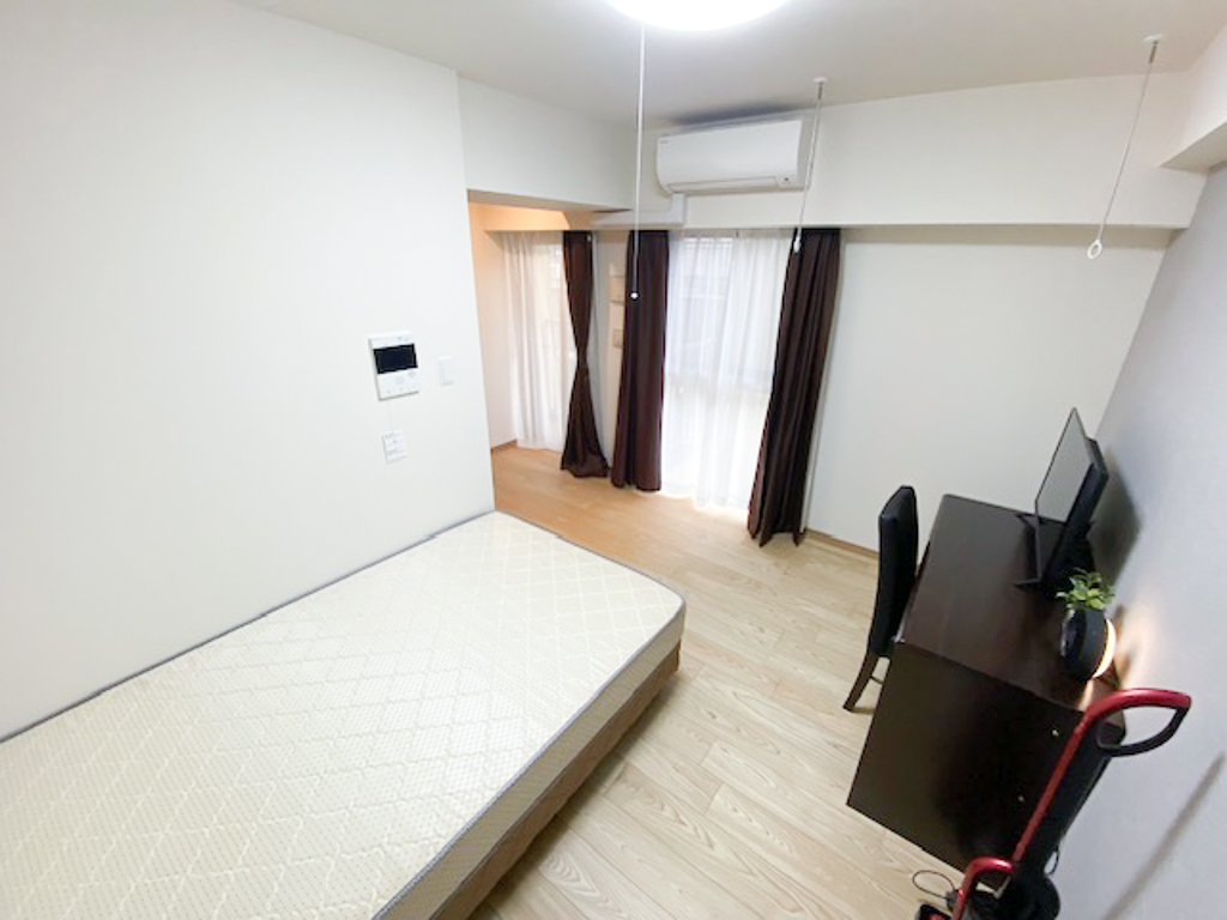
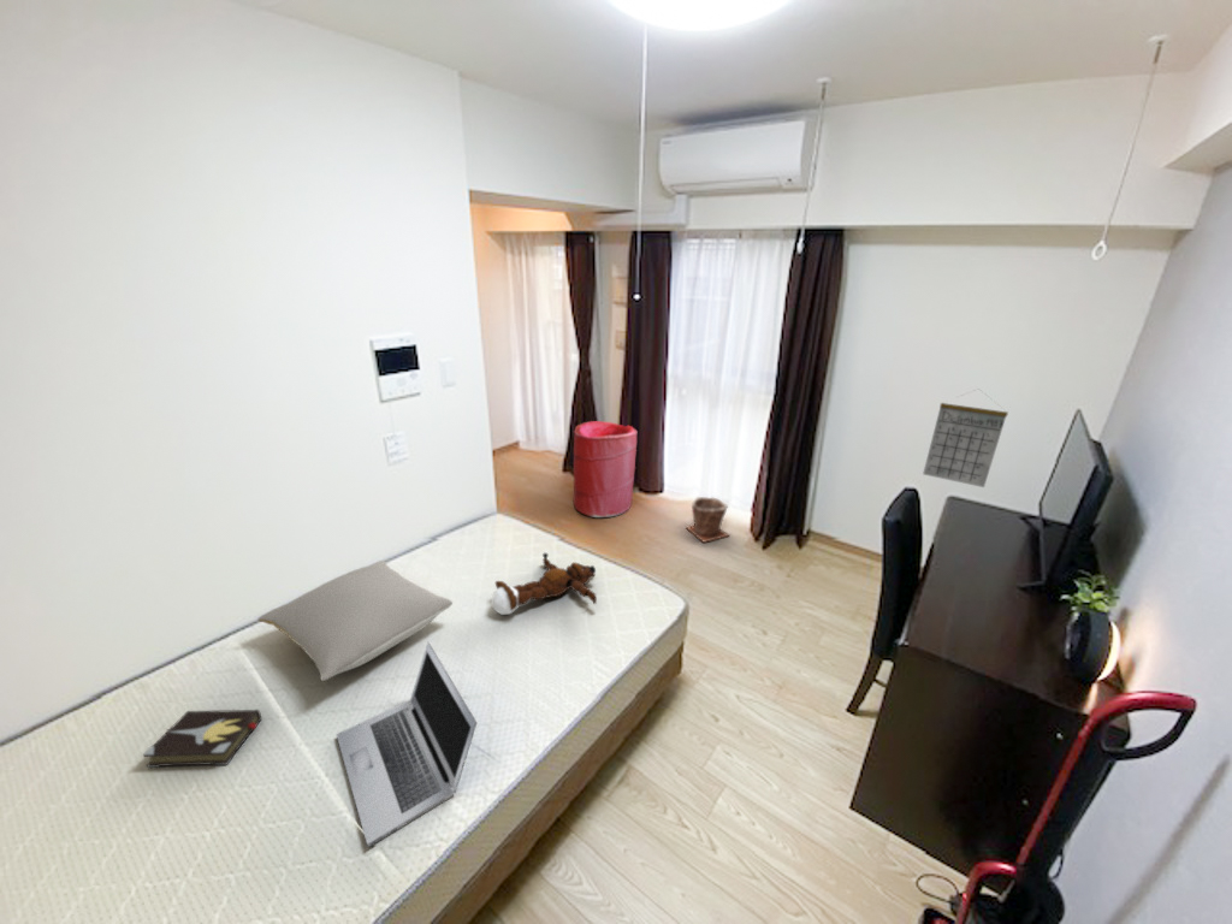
+ pillow (357, 610)
+ plant pot (709, 516)
+ calendar (965, 436)
+ hardback book (205, 735)
+ teddy bear (546, 584)
+ laundry hamper (604, 466)
+ laptop (402, 730)
